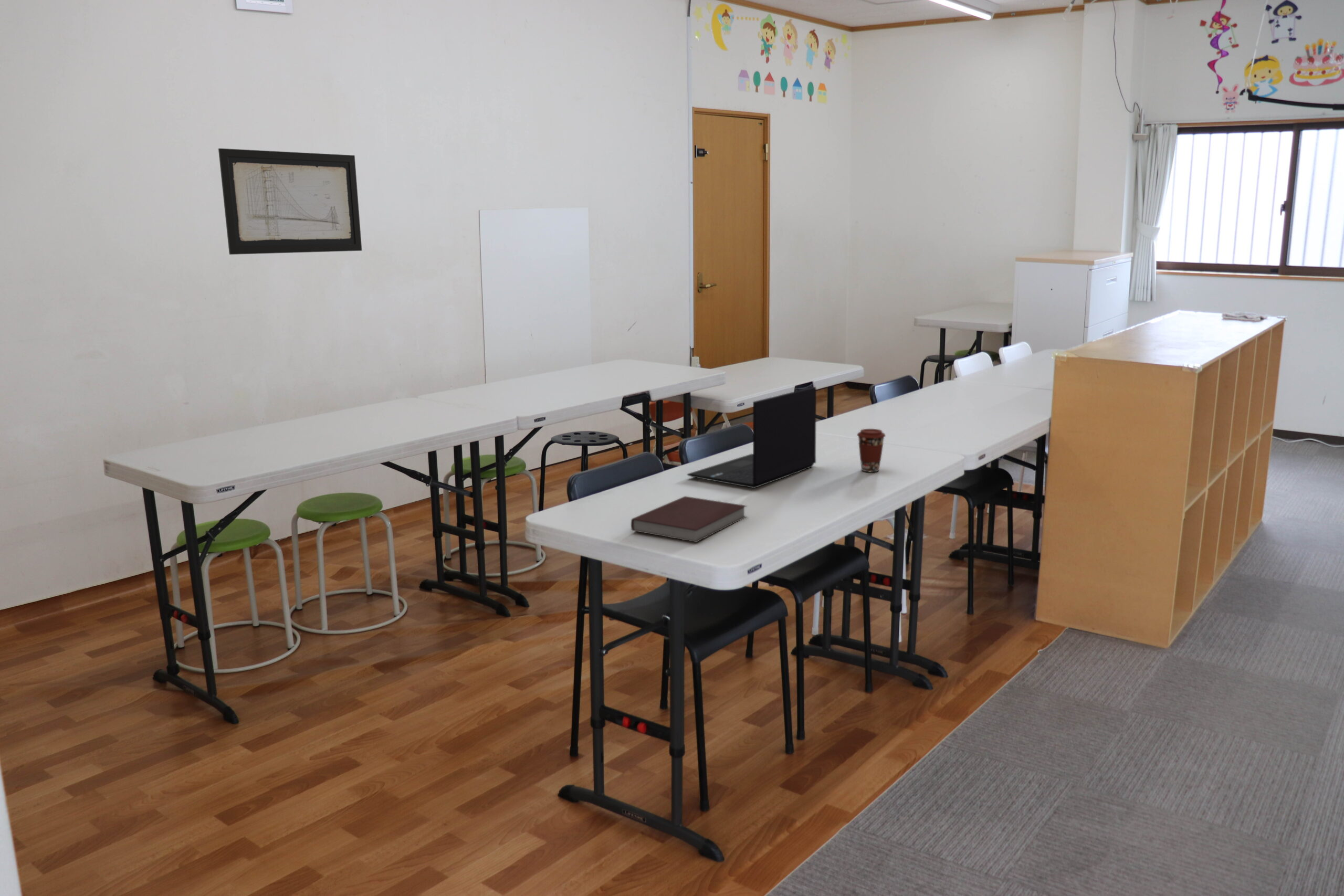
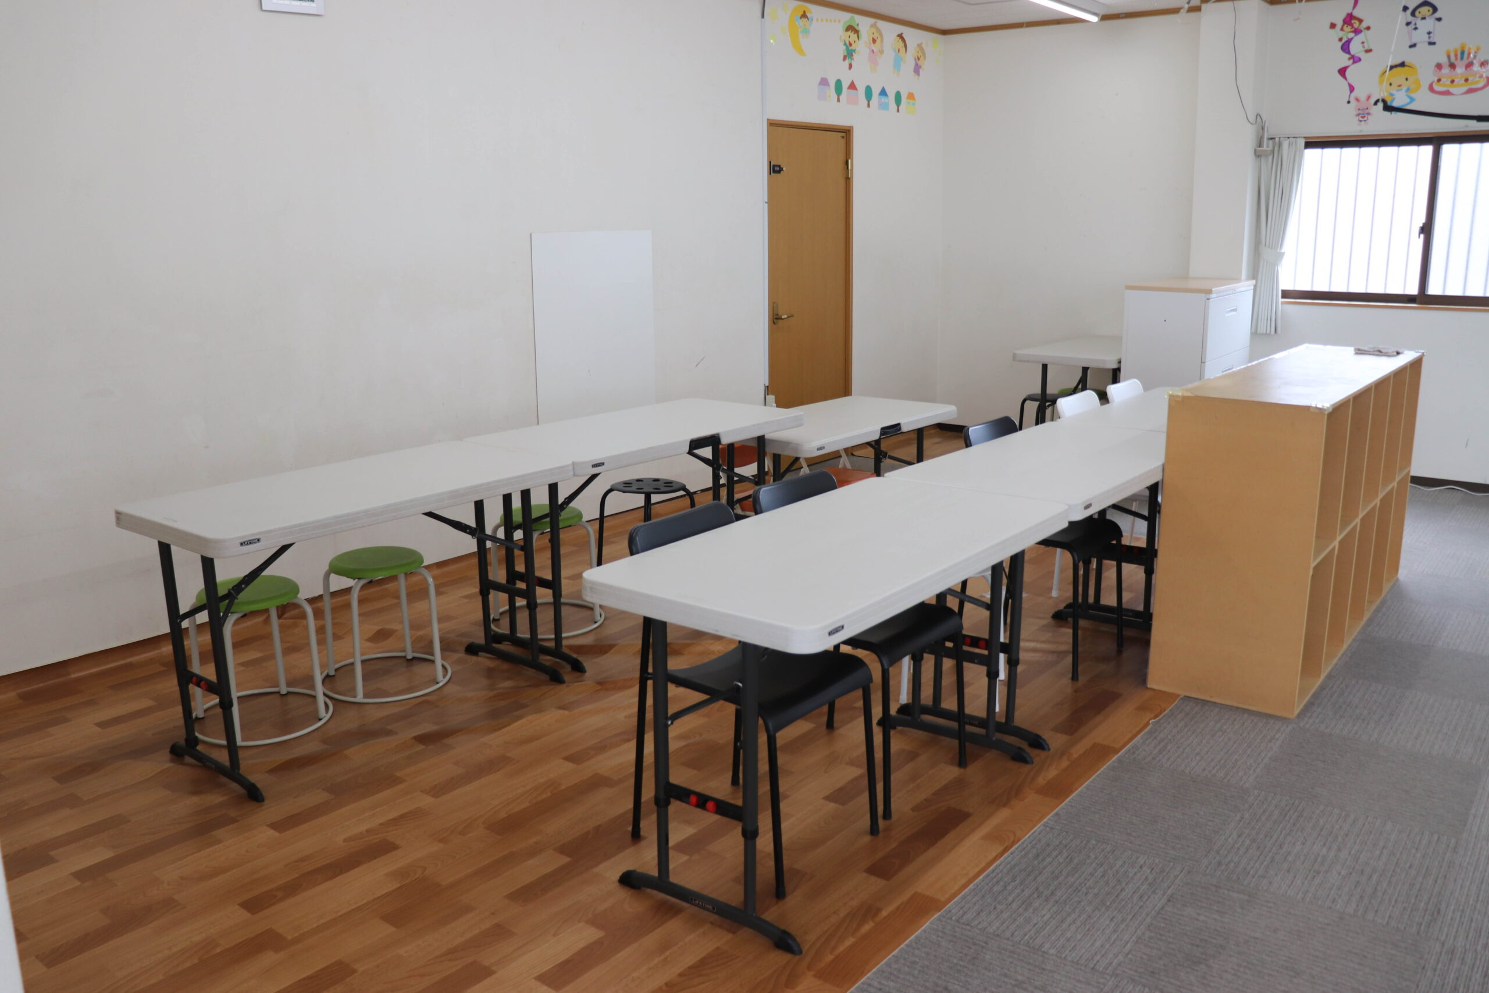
- notebook (690, 518)
- laptop (753, 431)
- coffee cup (870, 450)
- wall art (295, 203)
